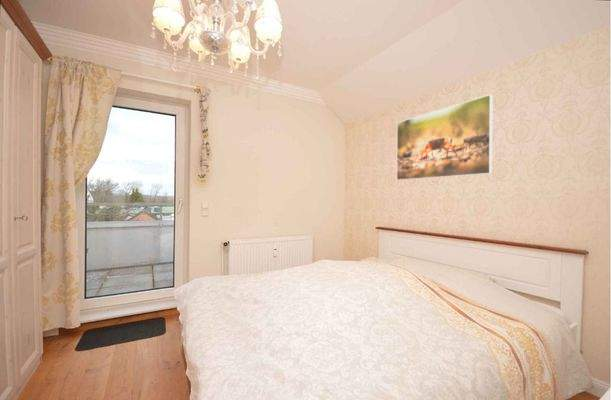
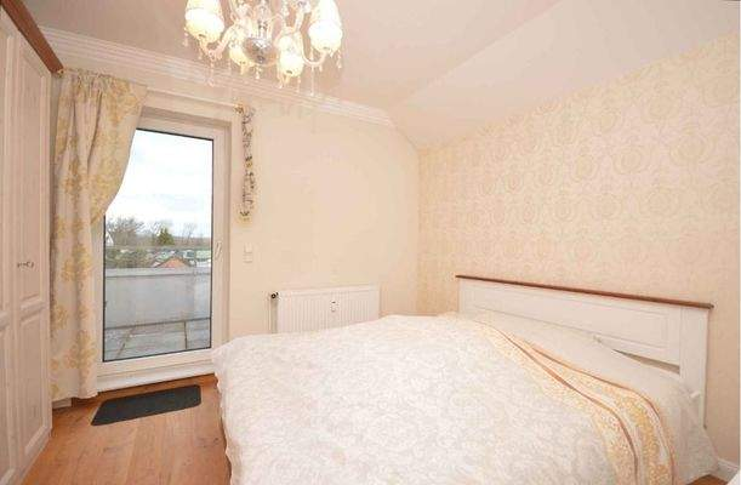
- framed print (437, 144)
